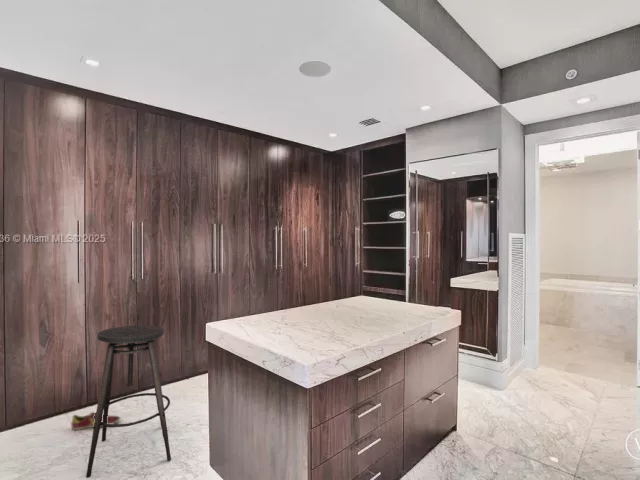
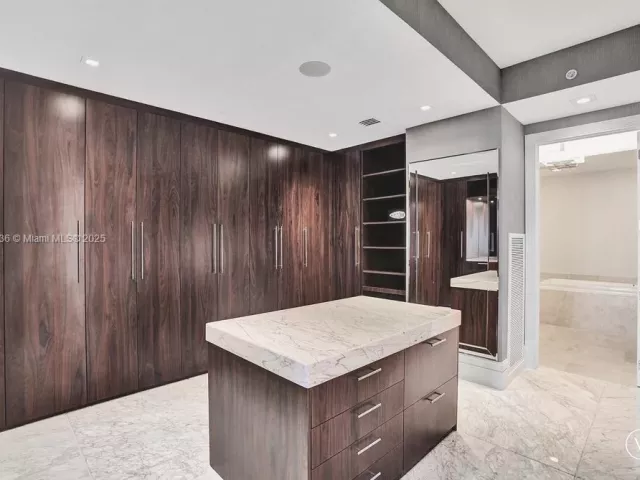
- stool (135, 394)
- shoe (94, 419)
